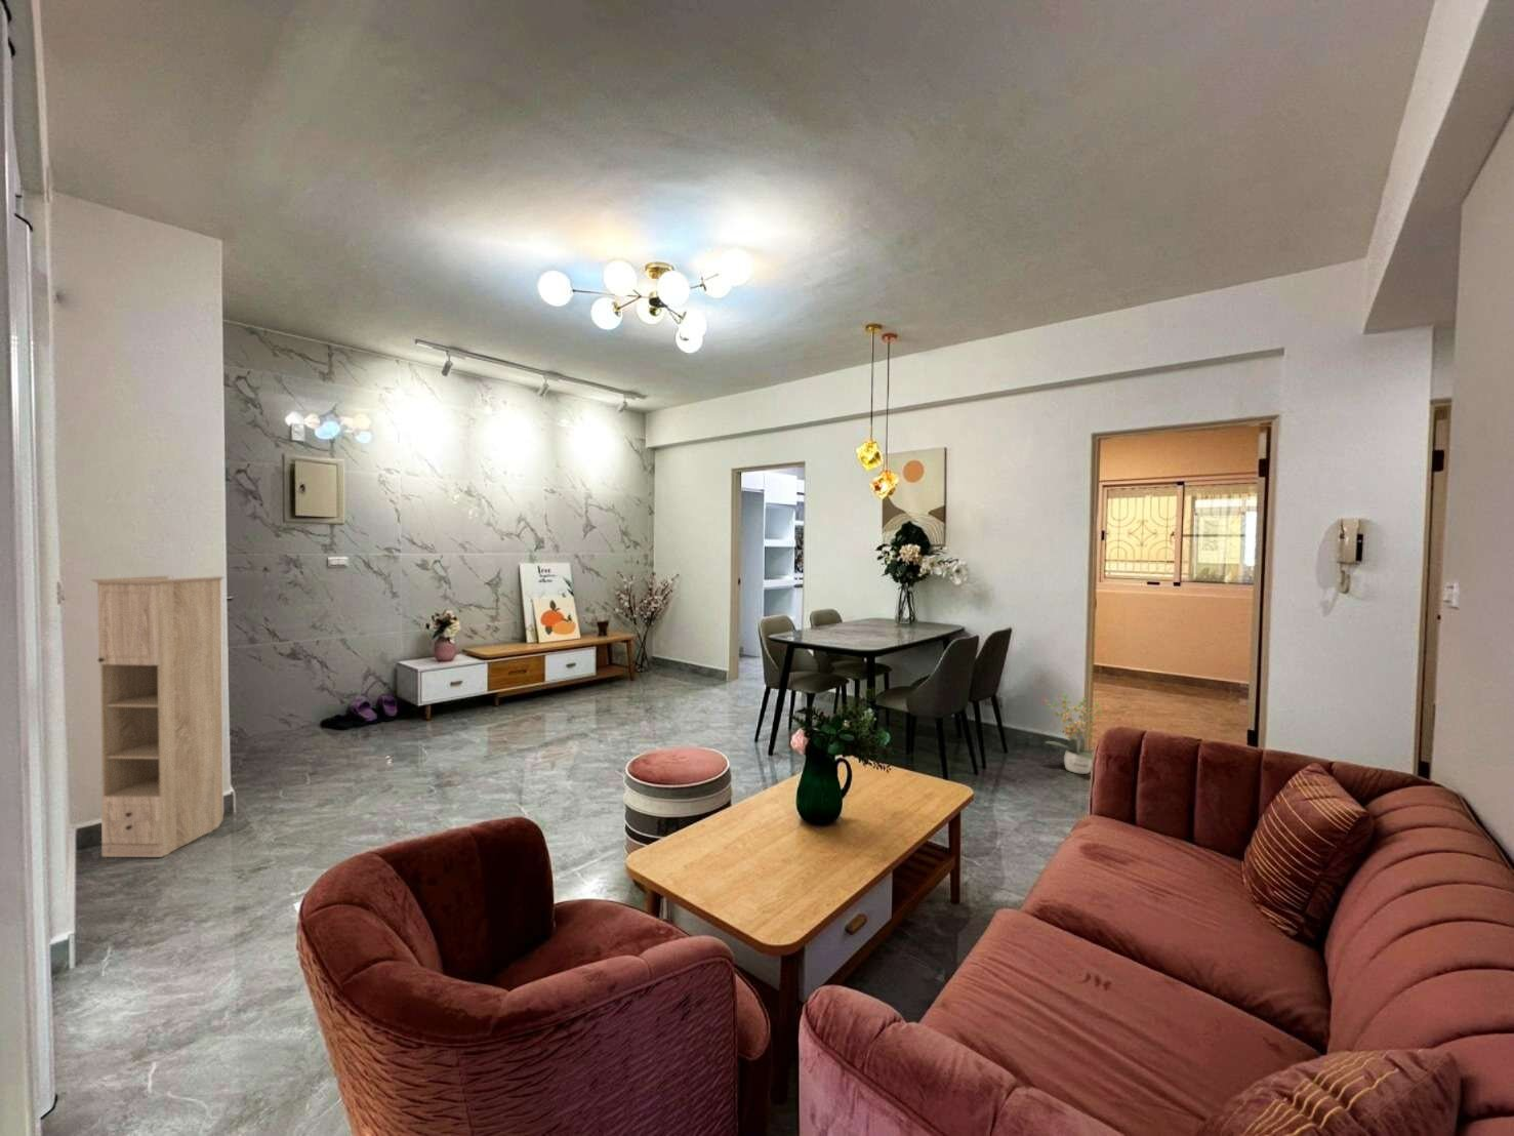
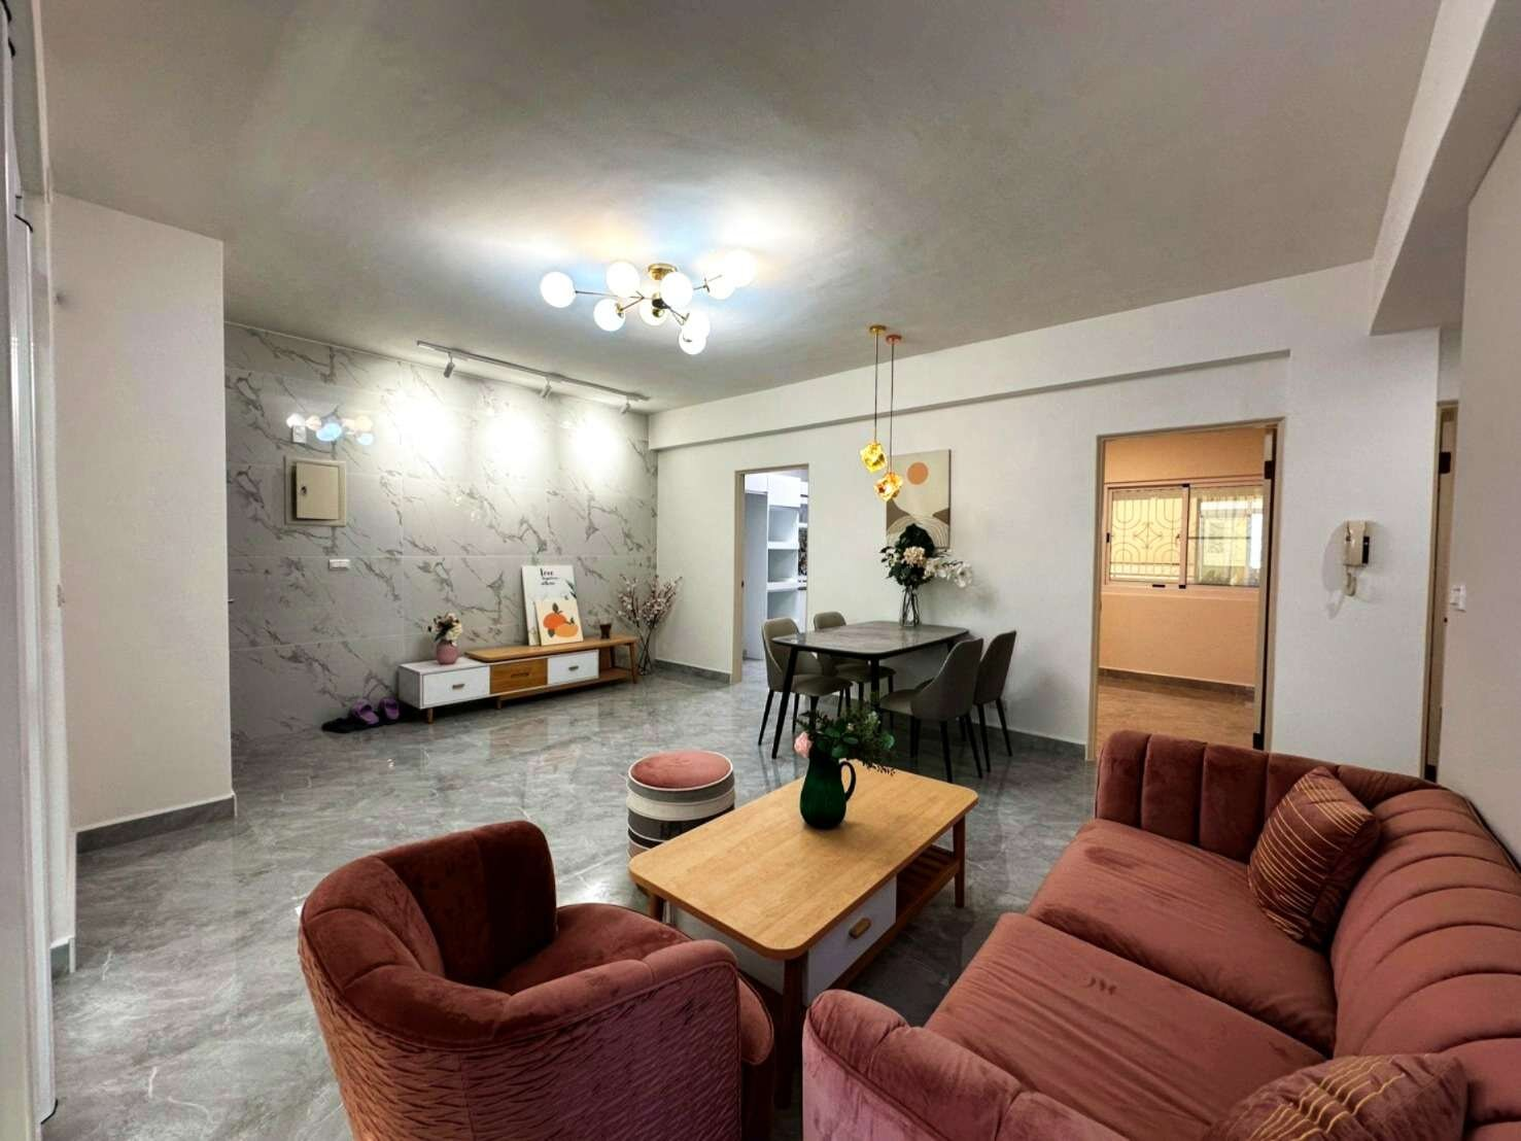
- storage cabinet (163, 710)
- potted plant (1074, 733)
